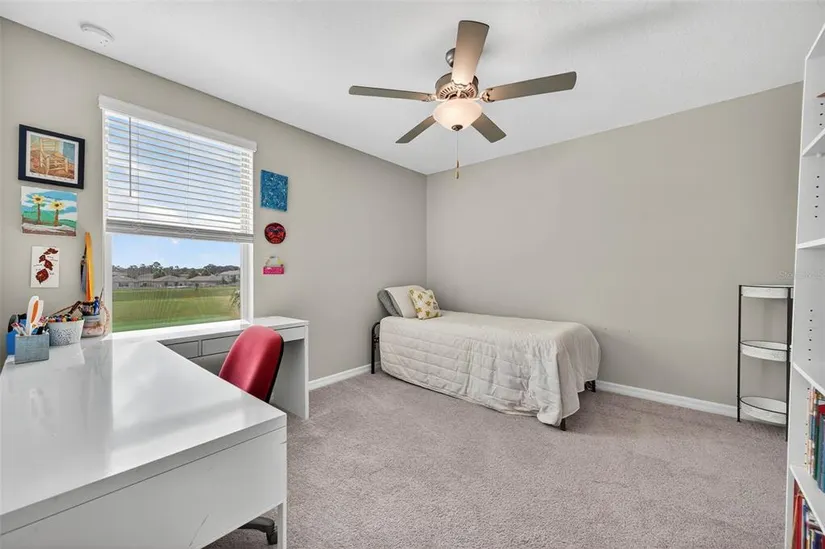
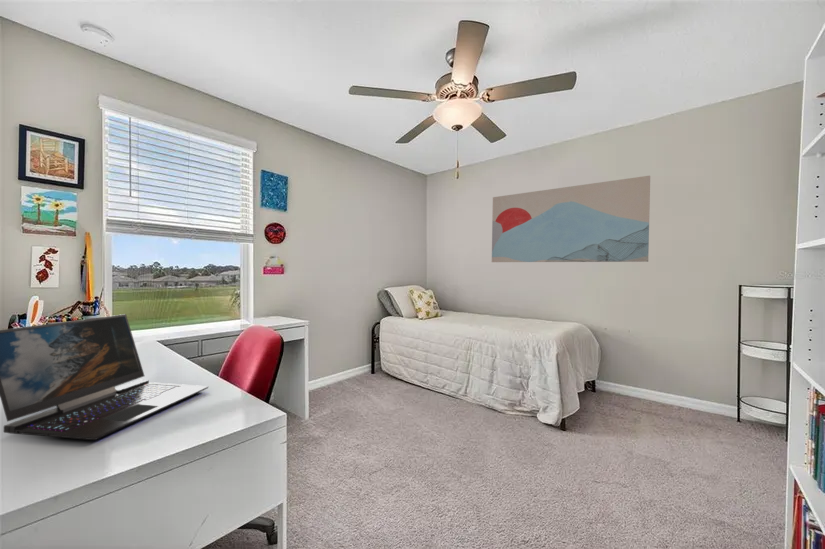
+ wall art (560, 225)
+ laptop (112, 366)
